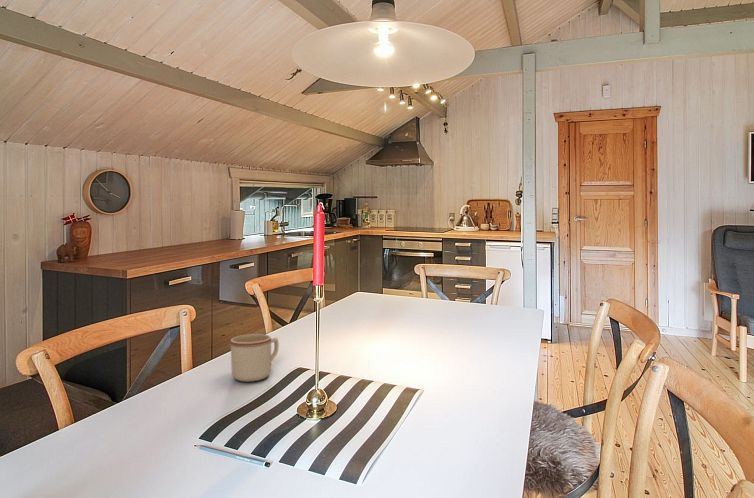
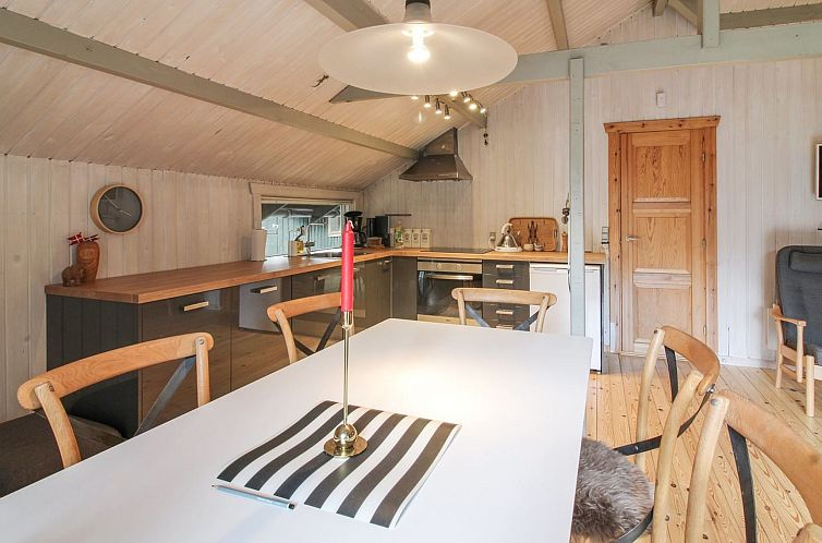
- mug (257, 356)
